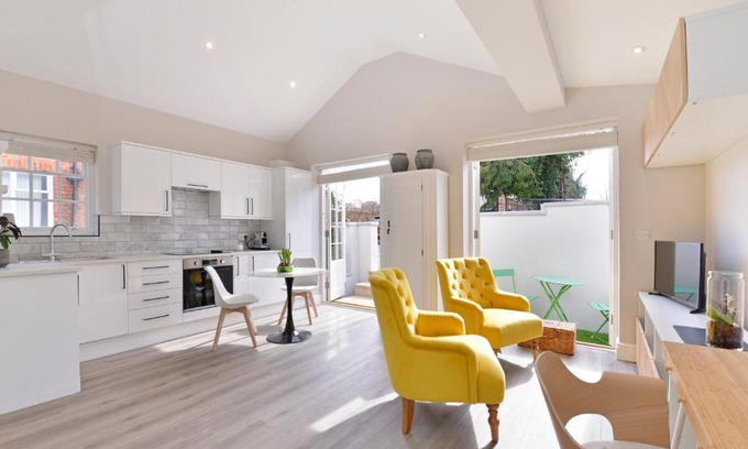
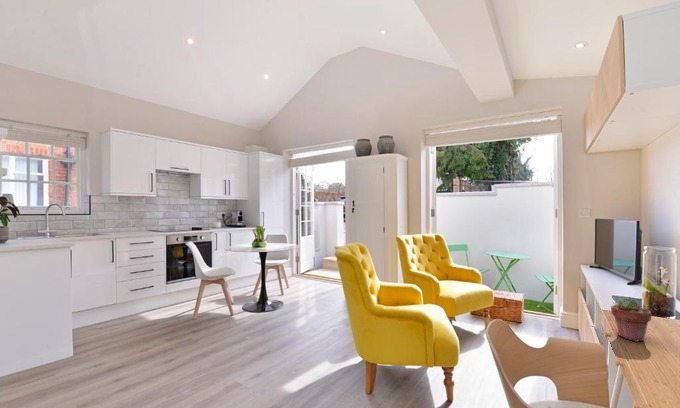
+ potted succulent (630, 316)
